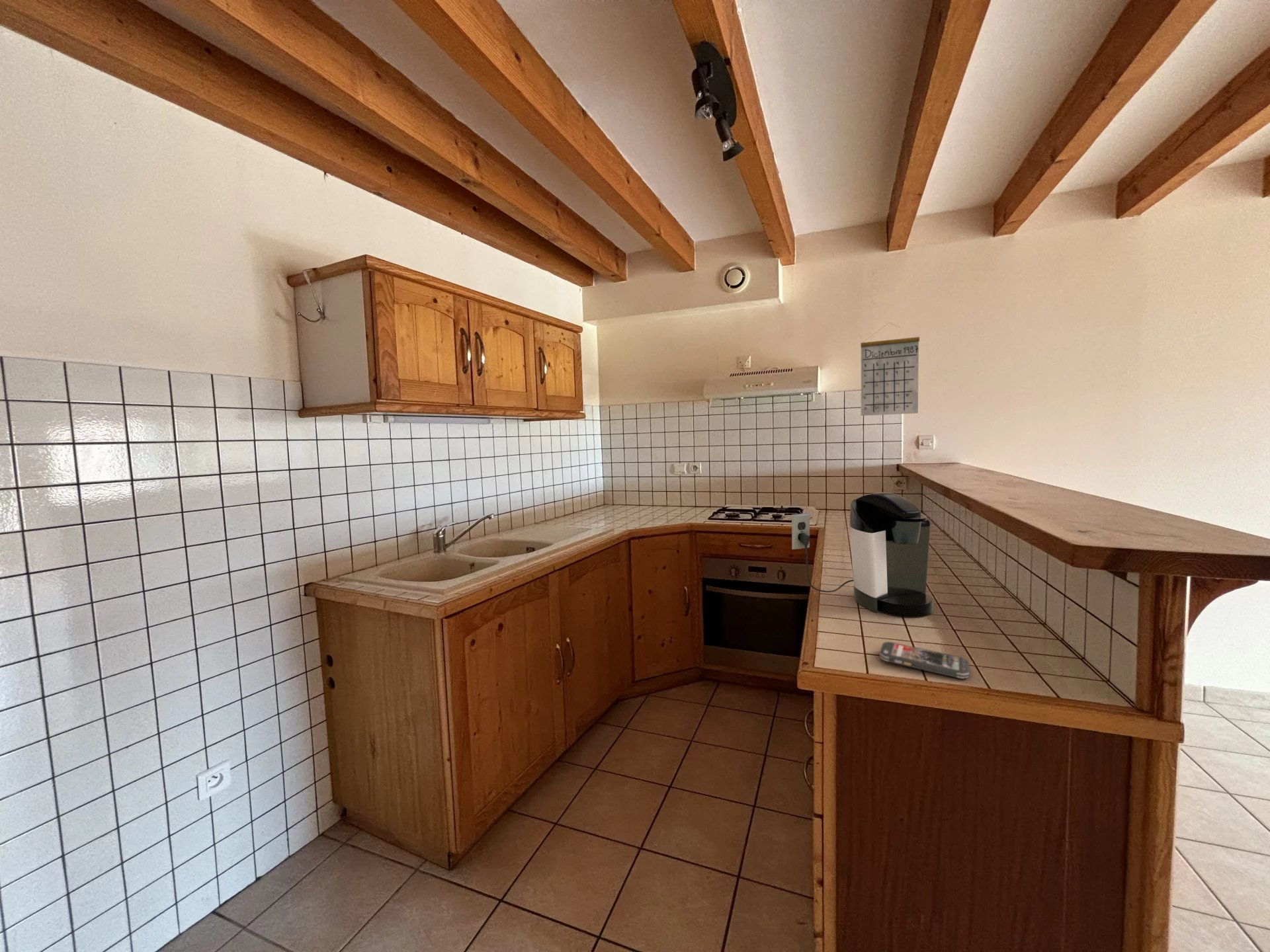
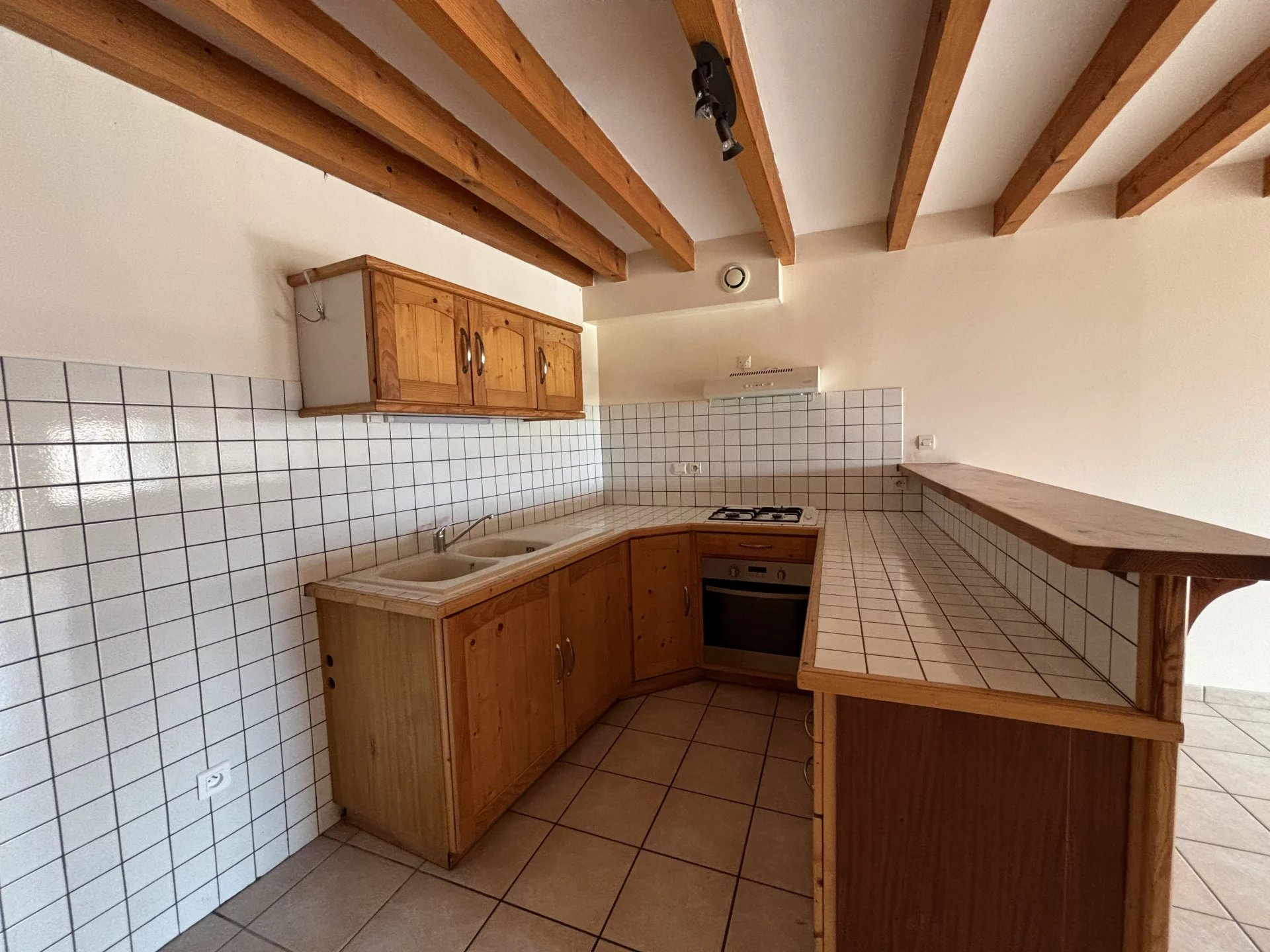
- smartphone (923, 658)
- calendar (889, 368)
- coffee maker (870, 550)
